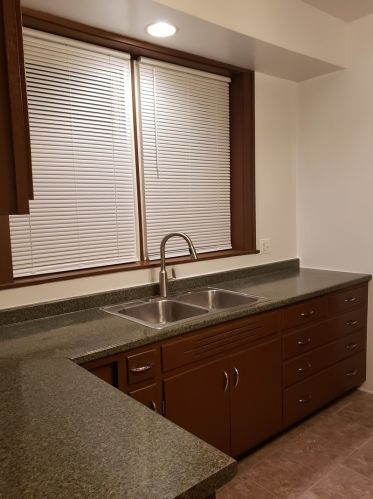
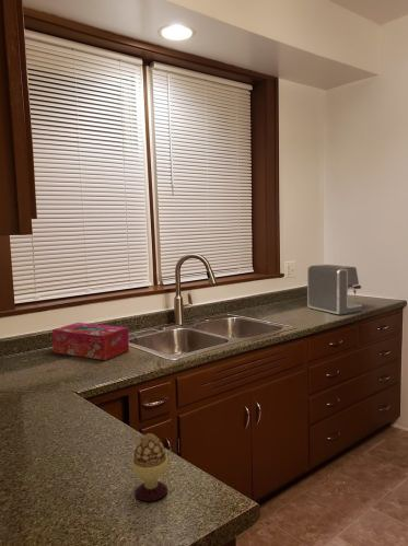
+ tissue box (90, 339)
+ decorative egg (150, 463)
+ coffee maker (334, 288)
